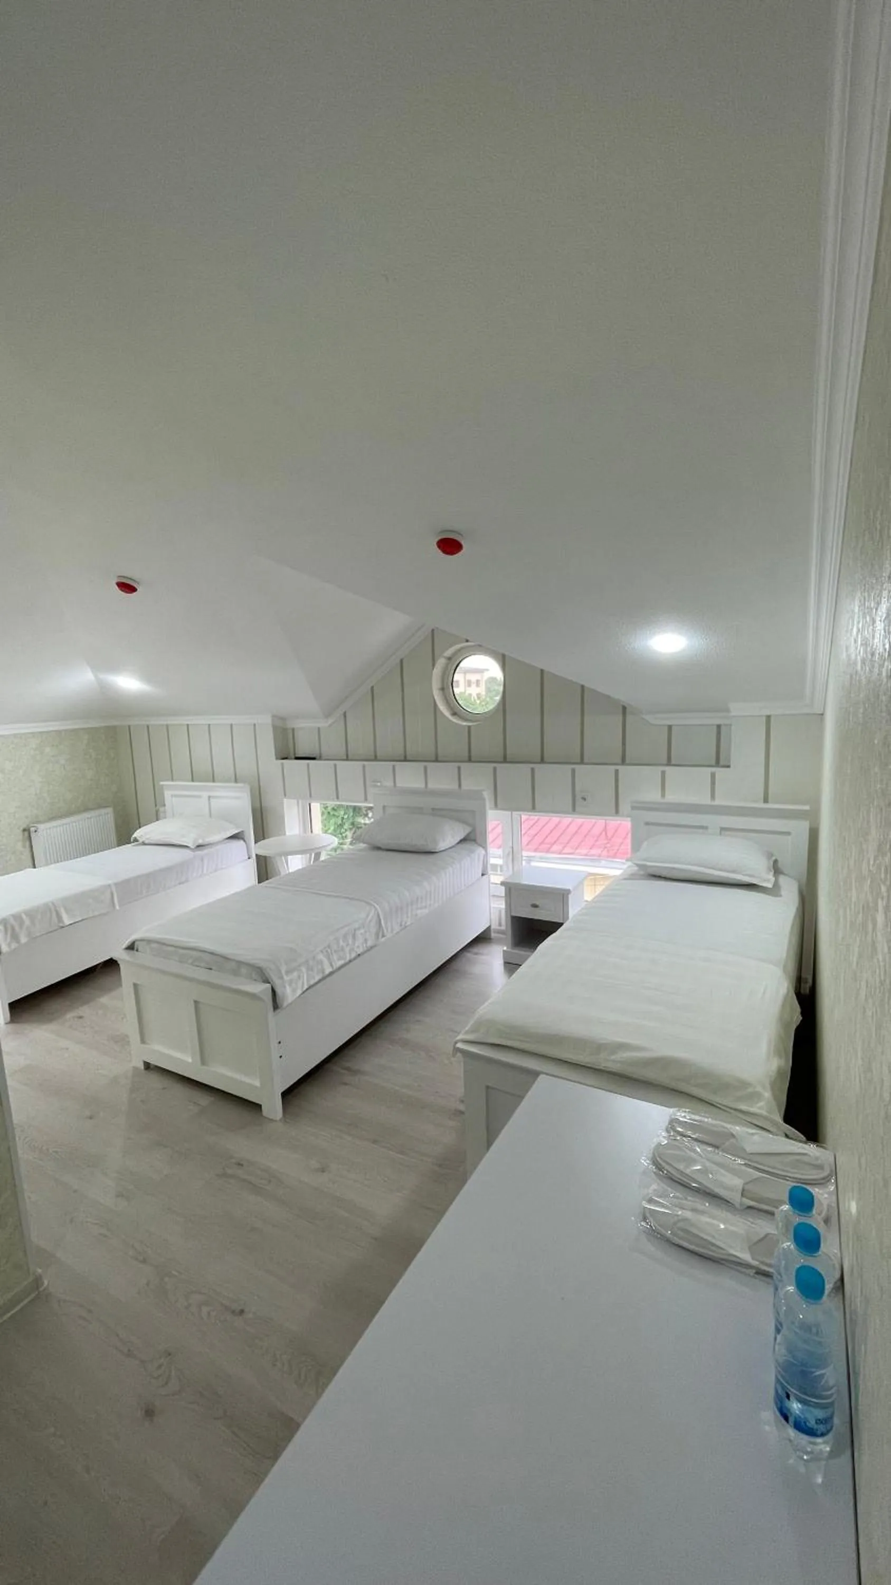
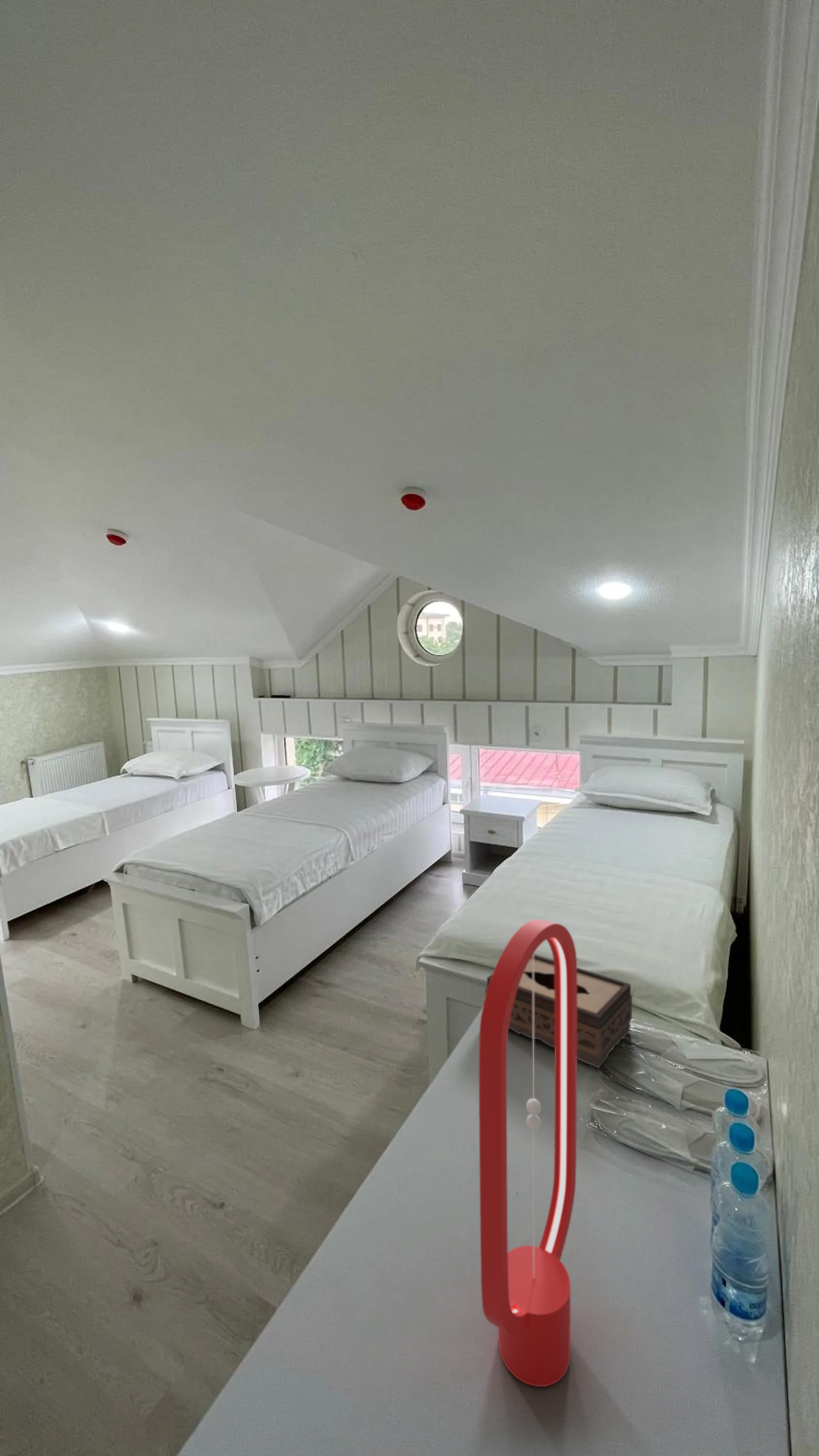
+ tissue box (554, 1003)
+ table lamp (533, 1143)
